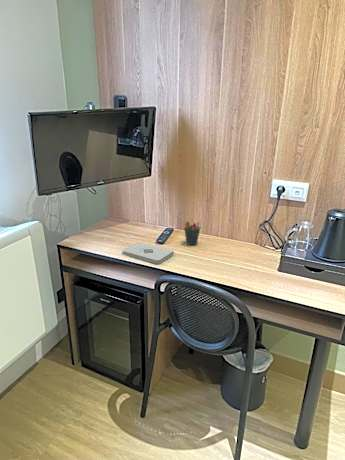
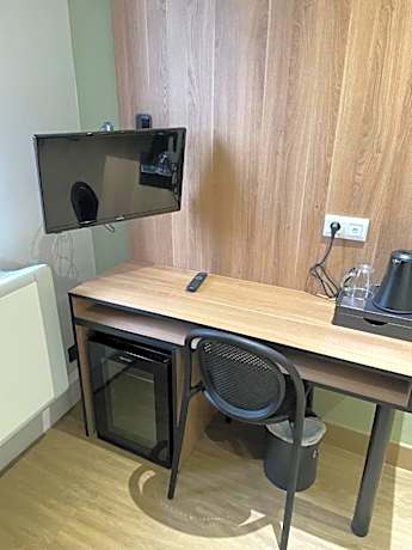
- notepad (147, 252)
- pen holder (191, 231)
